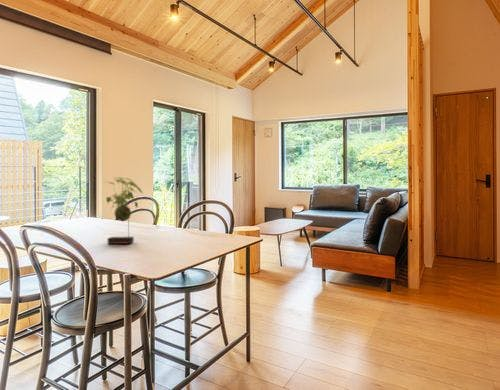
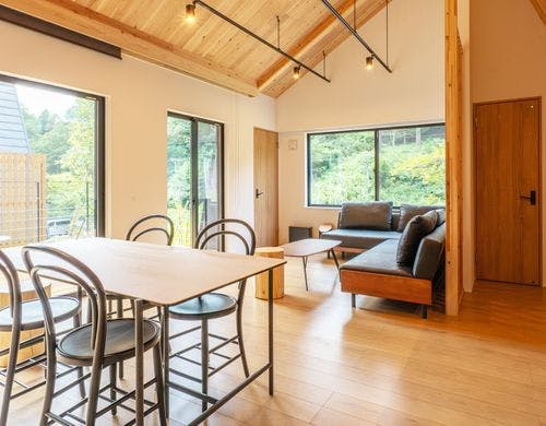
- plant (122, 207)
